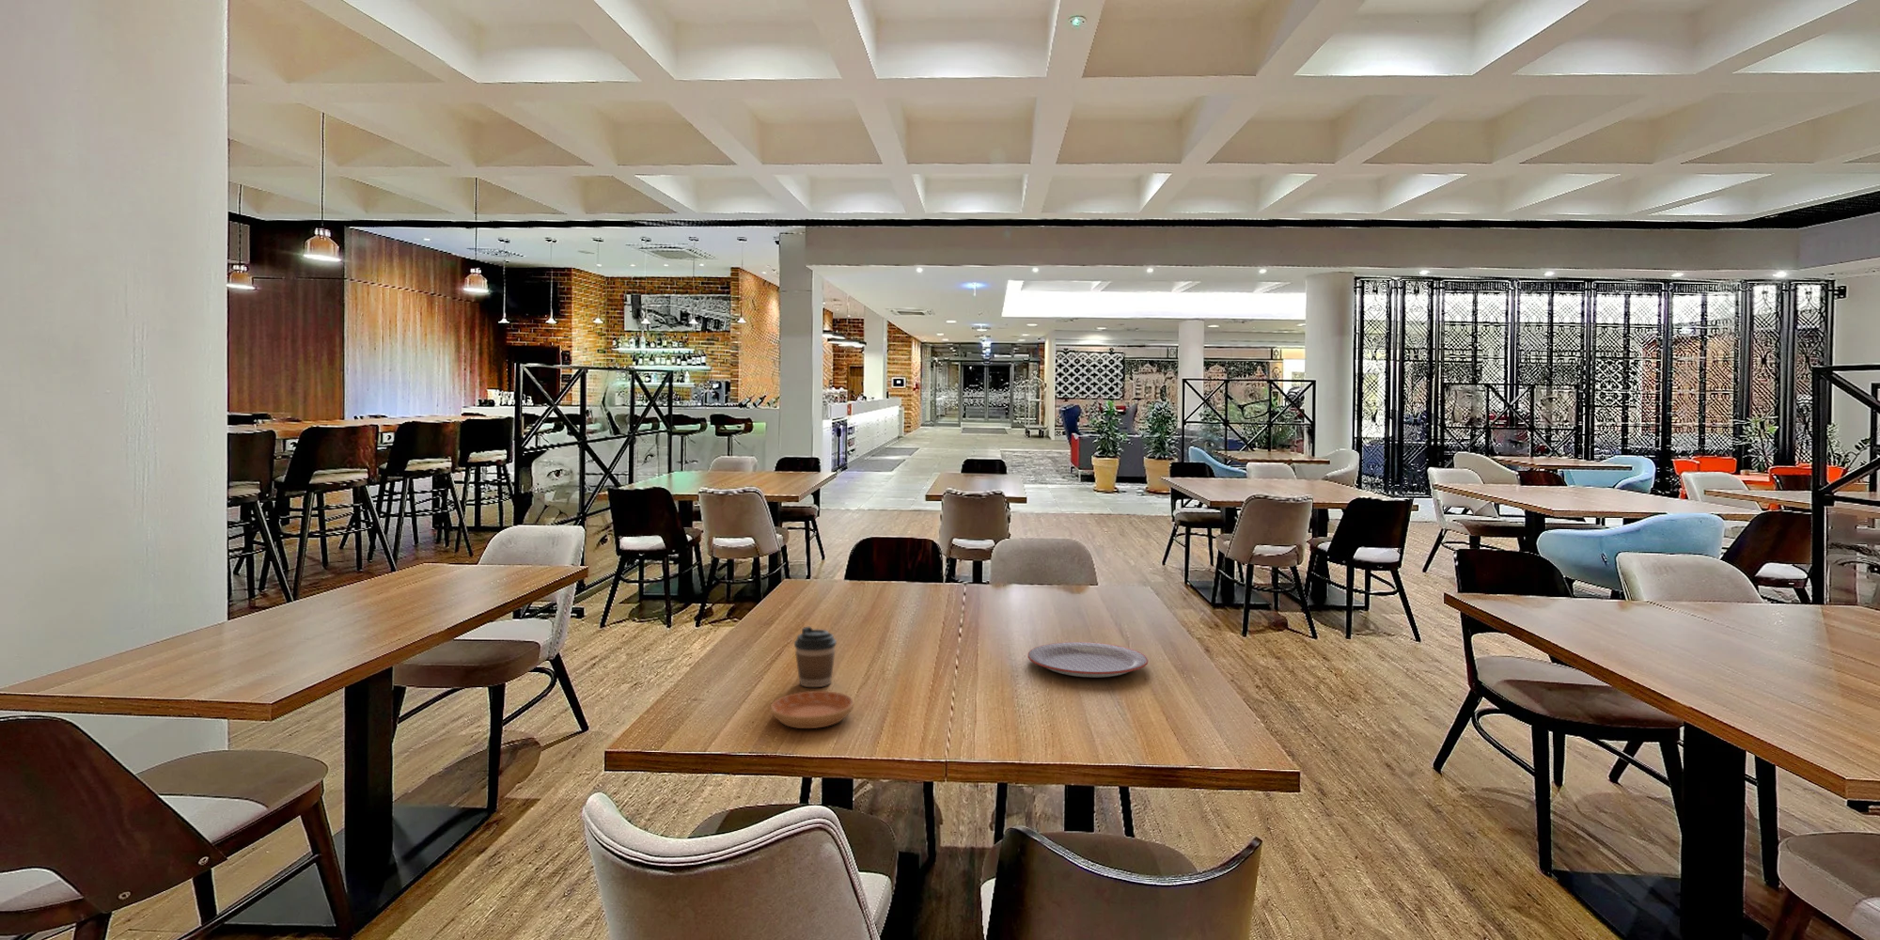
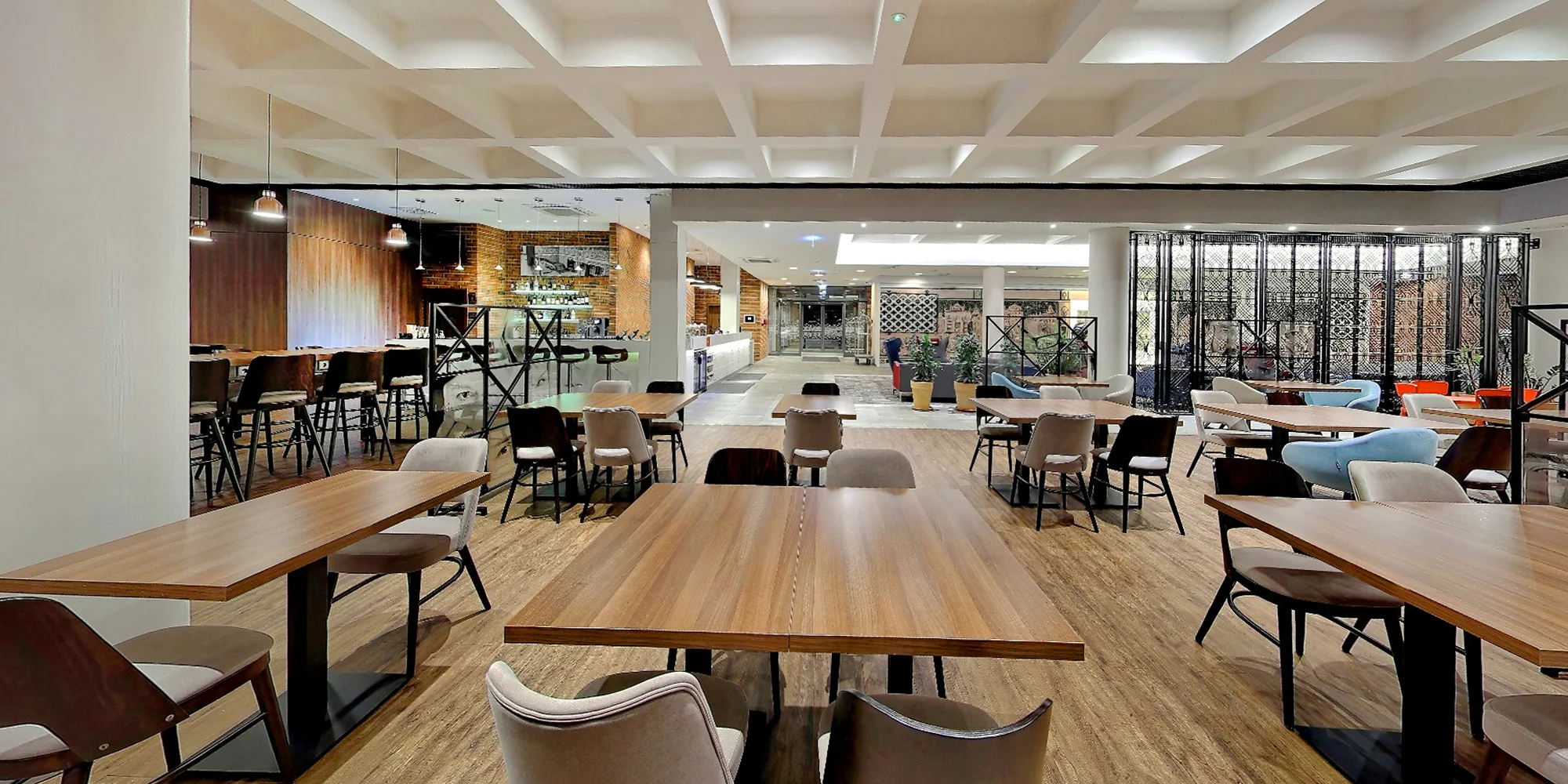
- coffee cup (815, 655)
- plate (1086, 661)
- saucer (812, 710)
